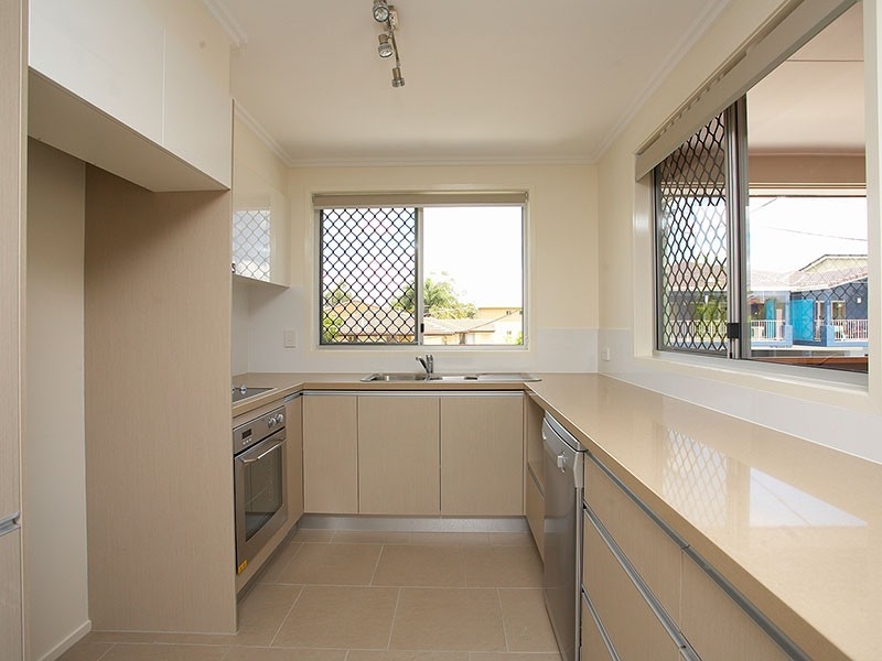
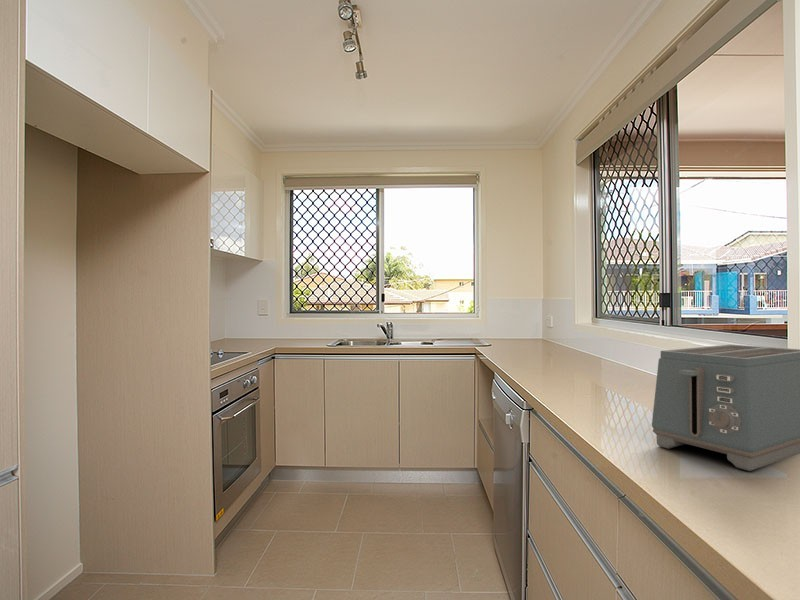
+ toaster (733, 399)
